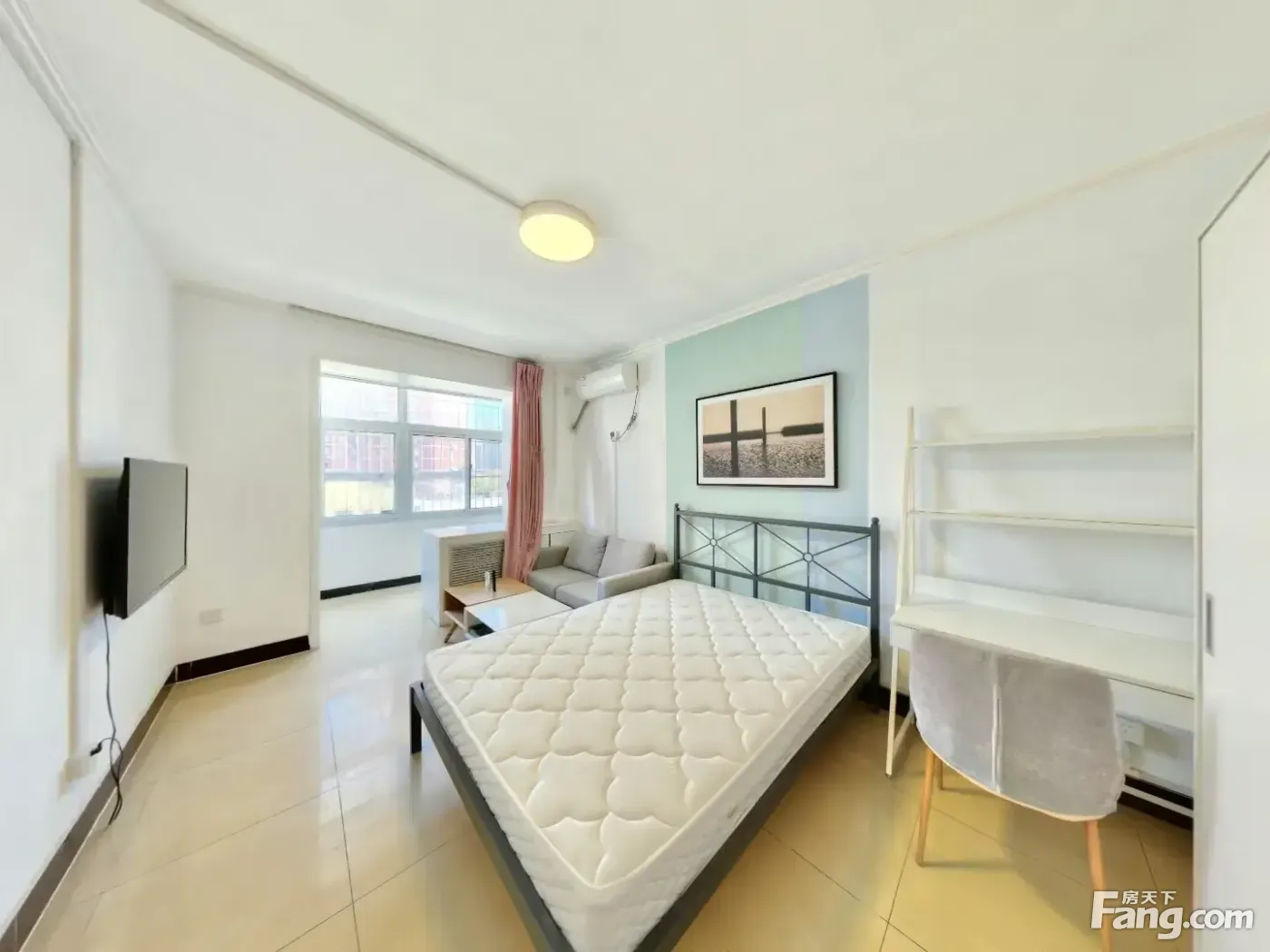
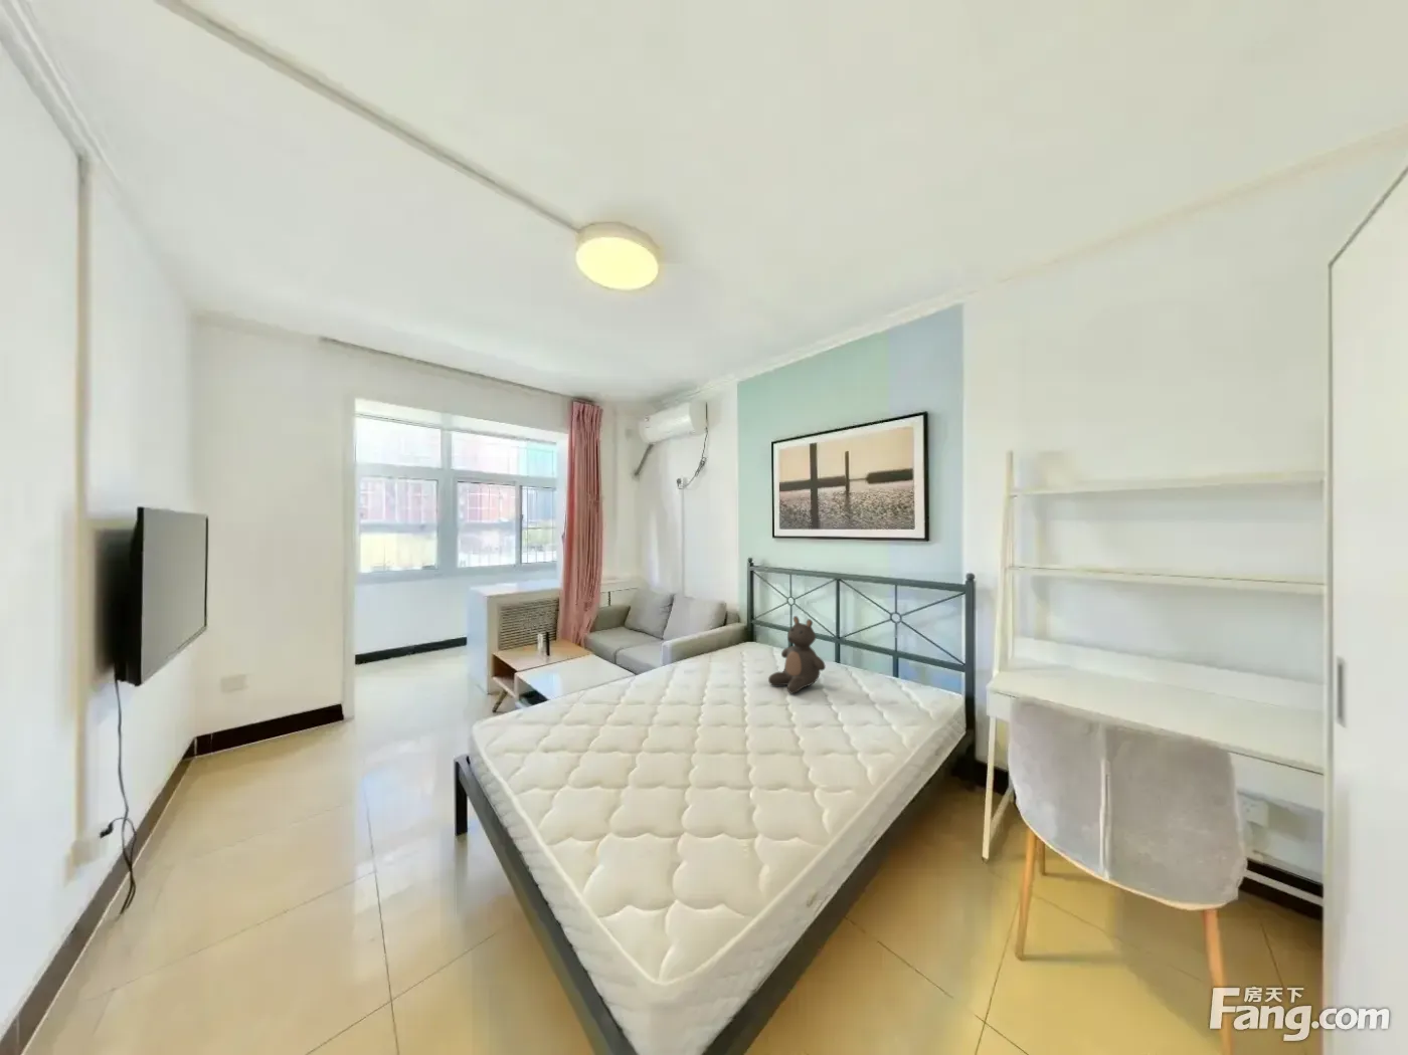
+ teddy bear (795, 652)
